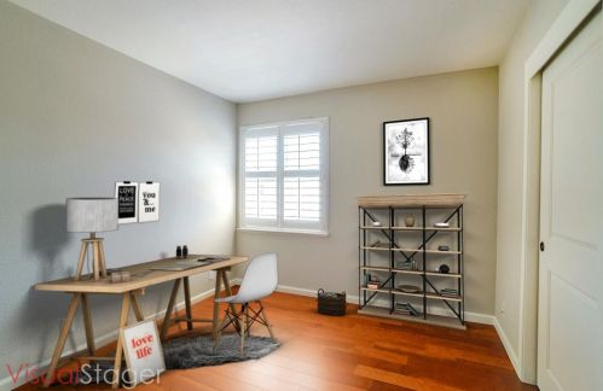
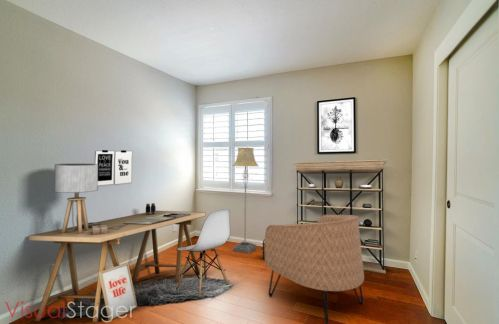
+ armchair (319, 256)
+ floor lamp (245, 198)
